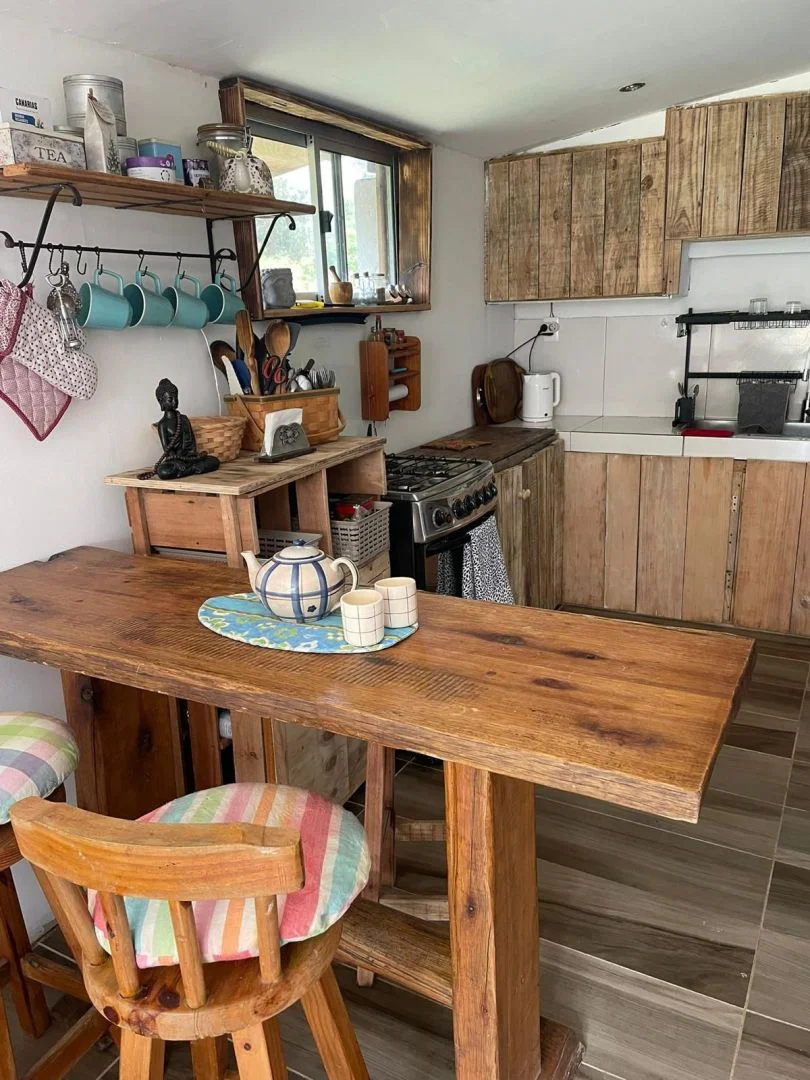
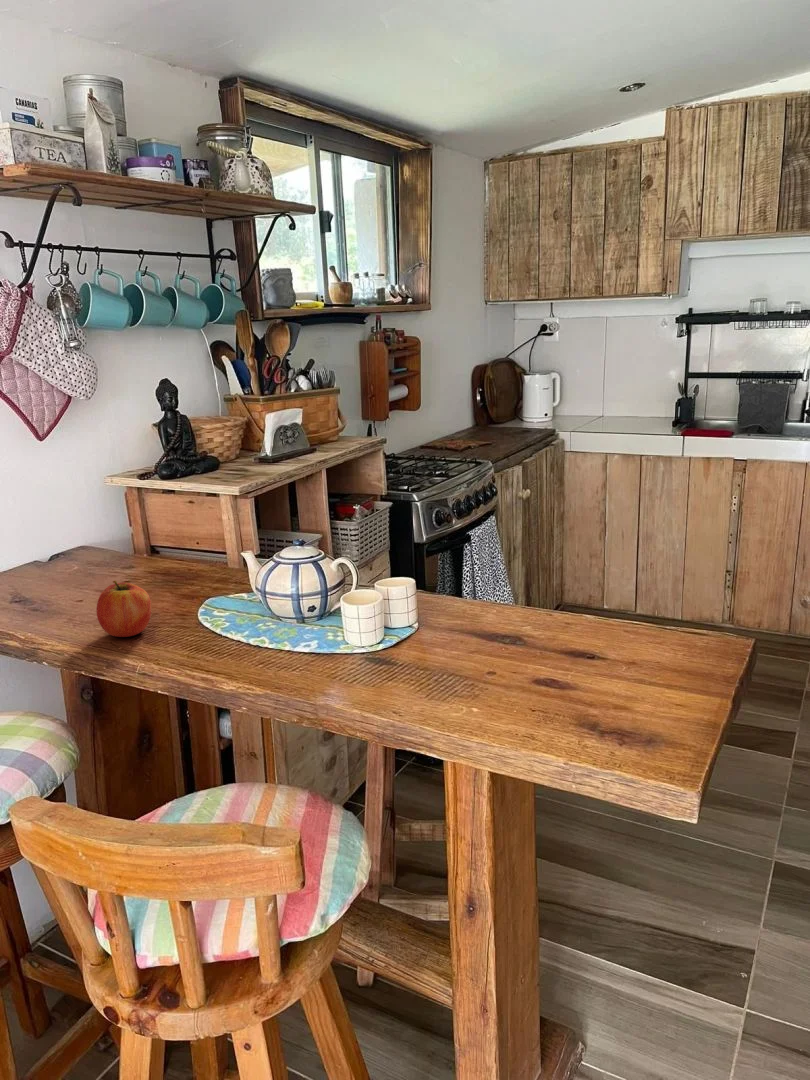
+ fruit (123, 606)
